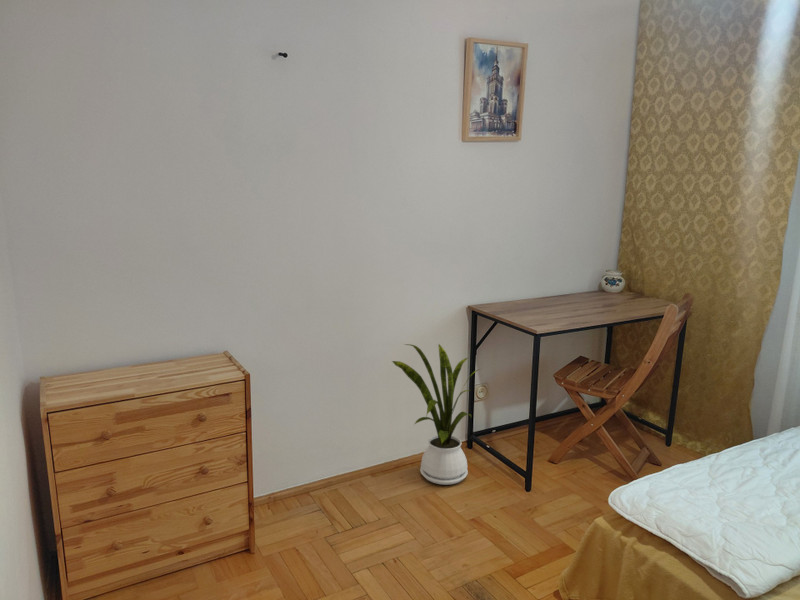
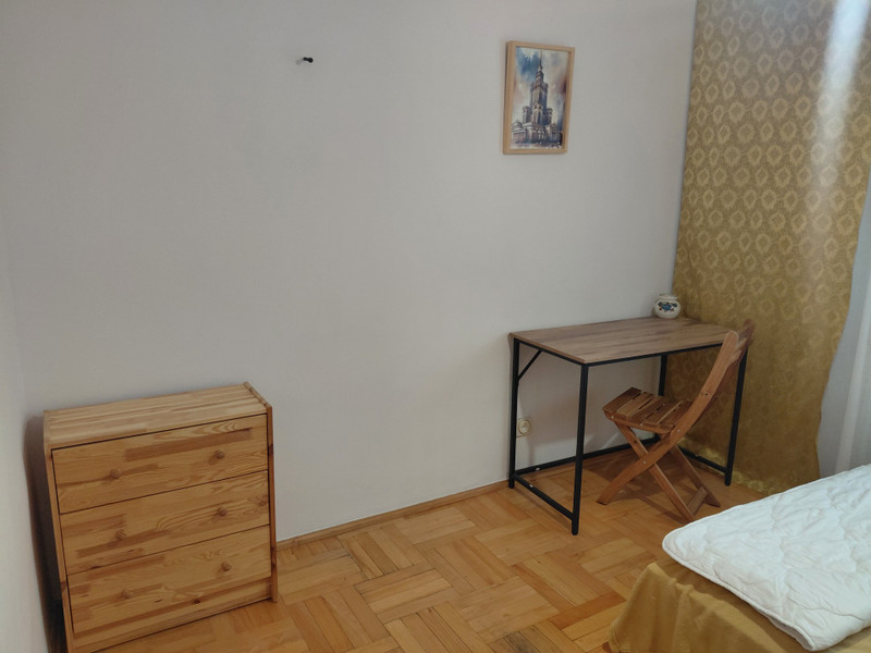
- house plant (440, 407)
